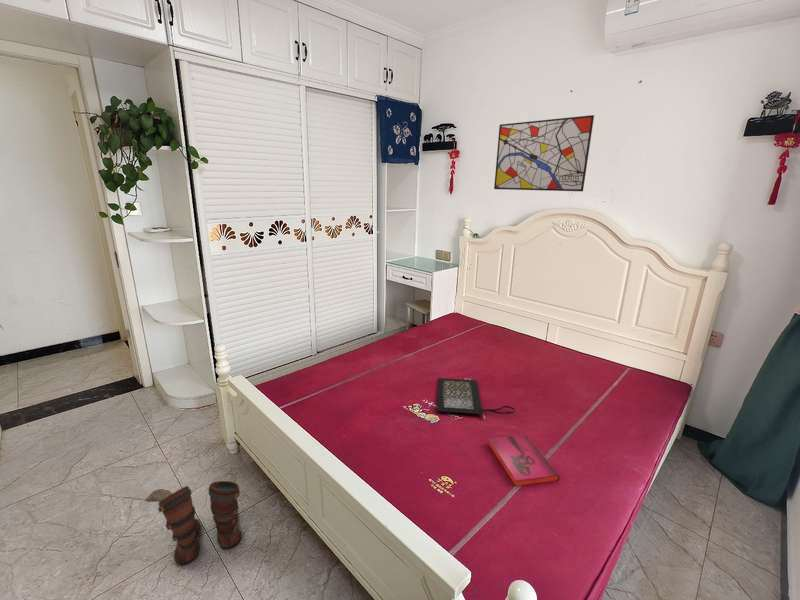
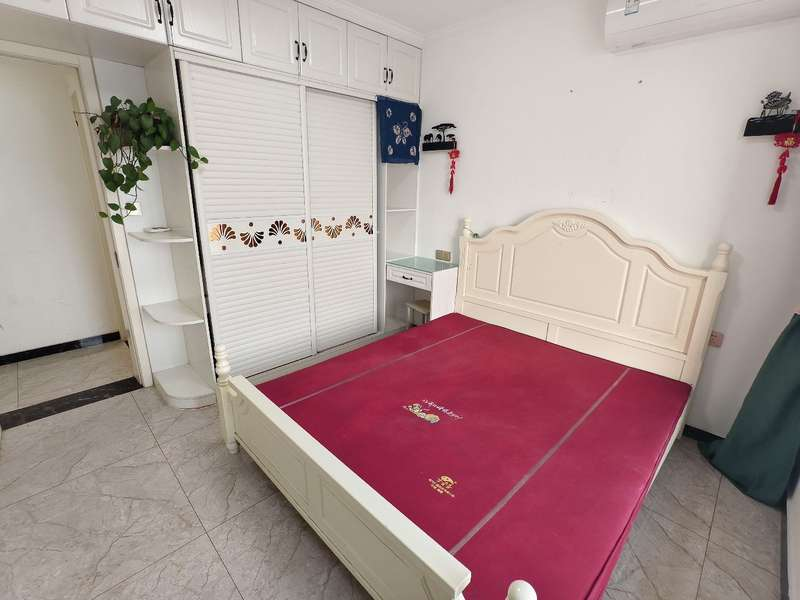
- boots (194, 510)
- hardback book (521, 458)
- clutch bag (460, 396)
- wall art (538, 156)
